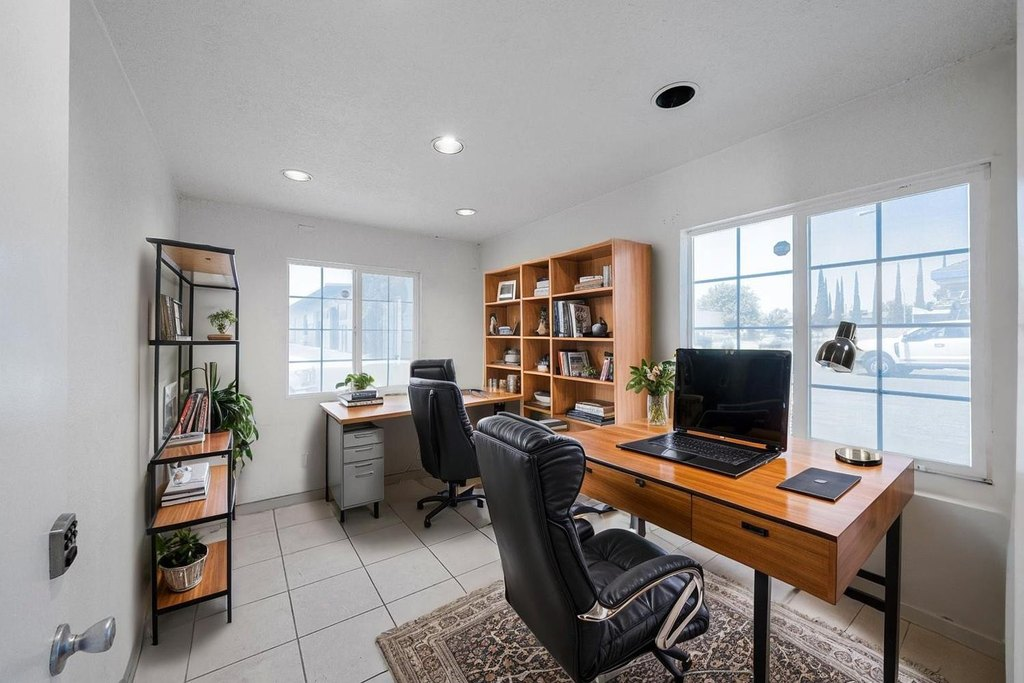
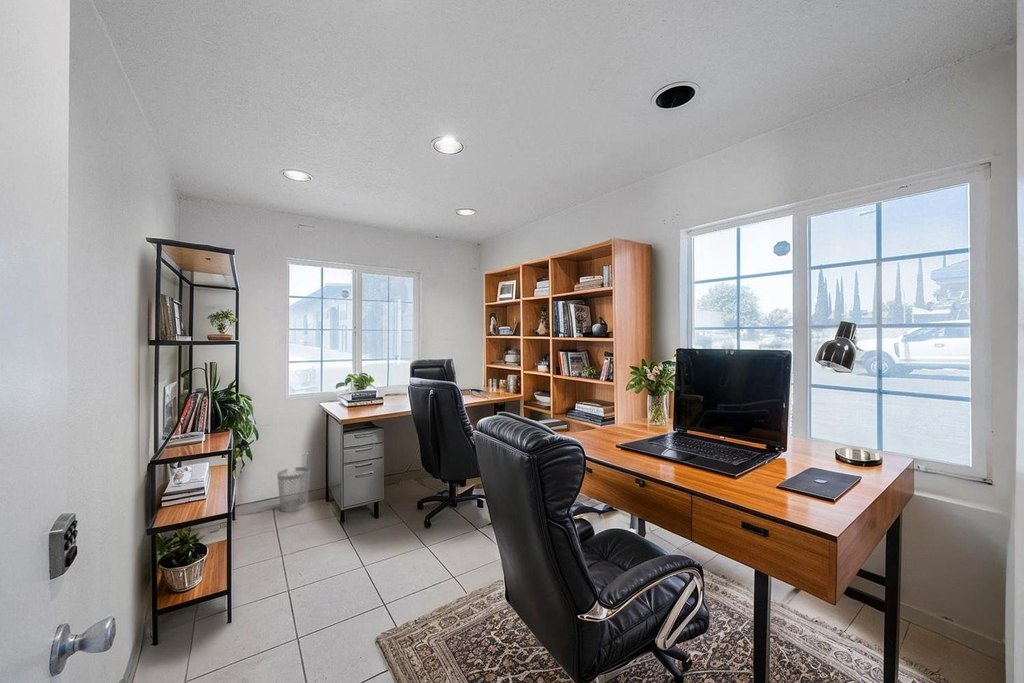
+ wastebasket (294, 489)
